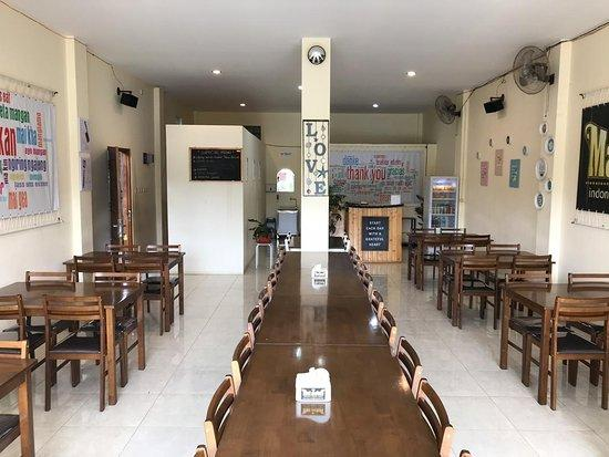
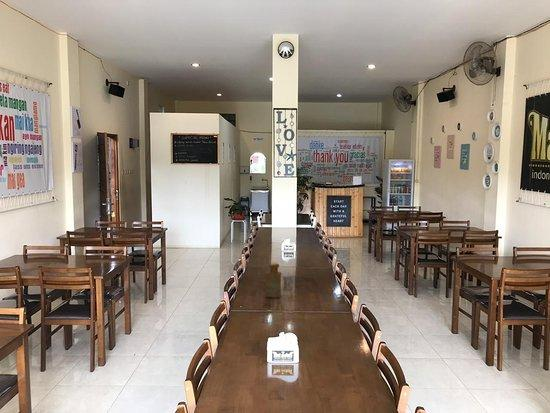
+ bottle (273, 279)
